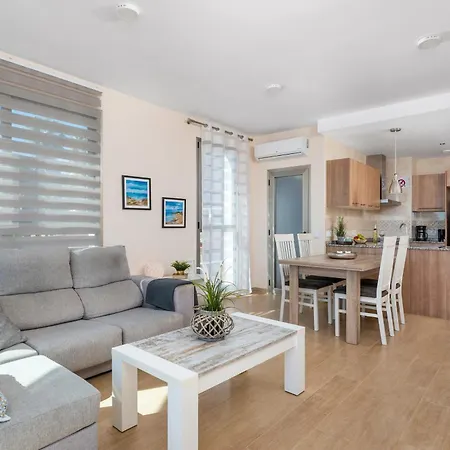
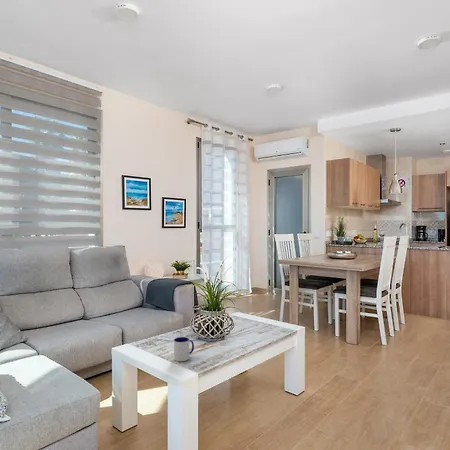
+ mug (184, 348)
